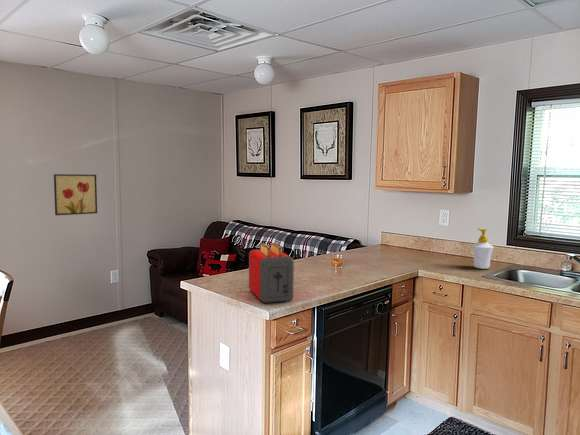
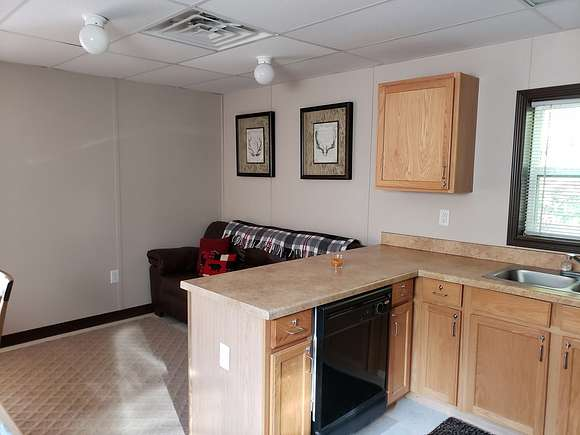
- wall art (75, 194)
- toaster (270, 270)
- soap bottle (482, 248)
